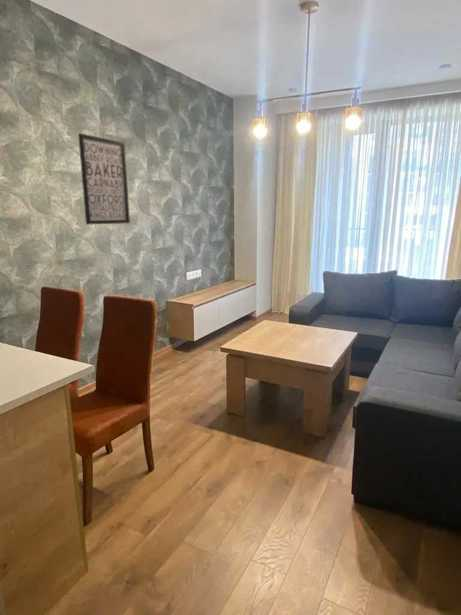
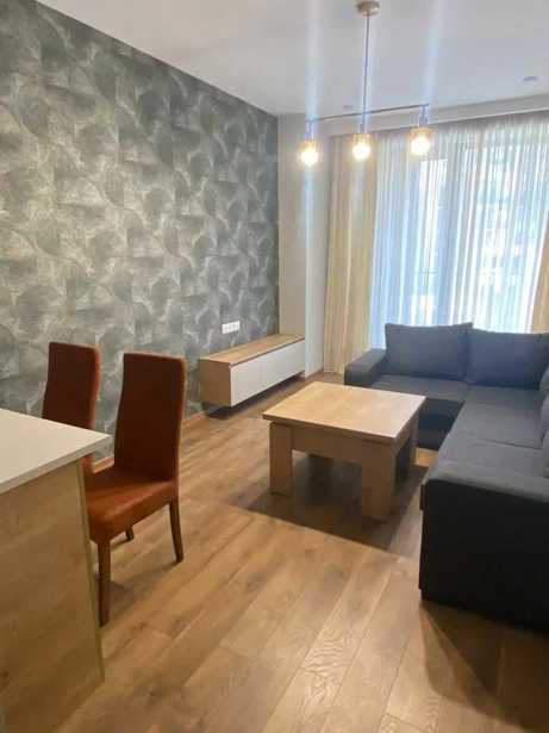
- wall art (106, 182)
